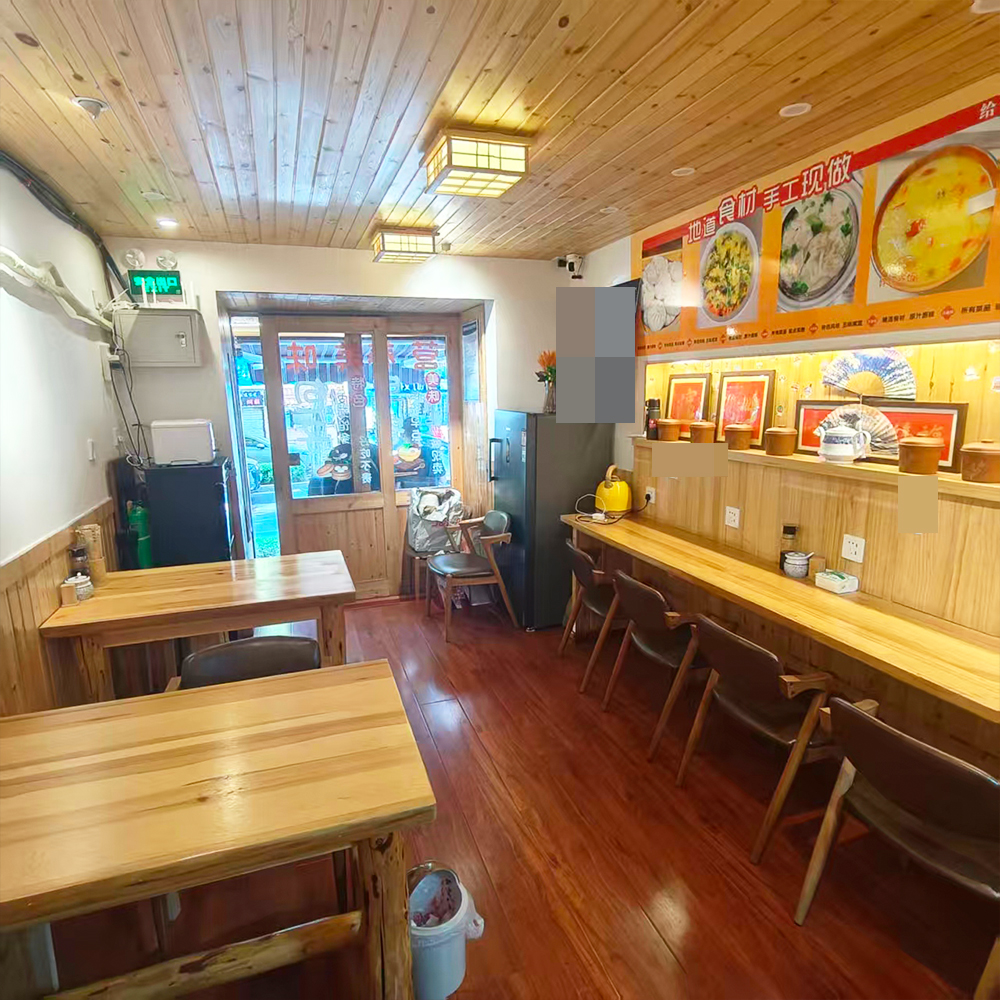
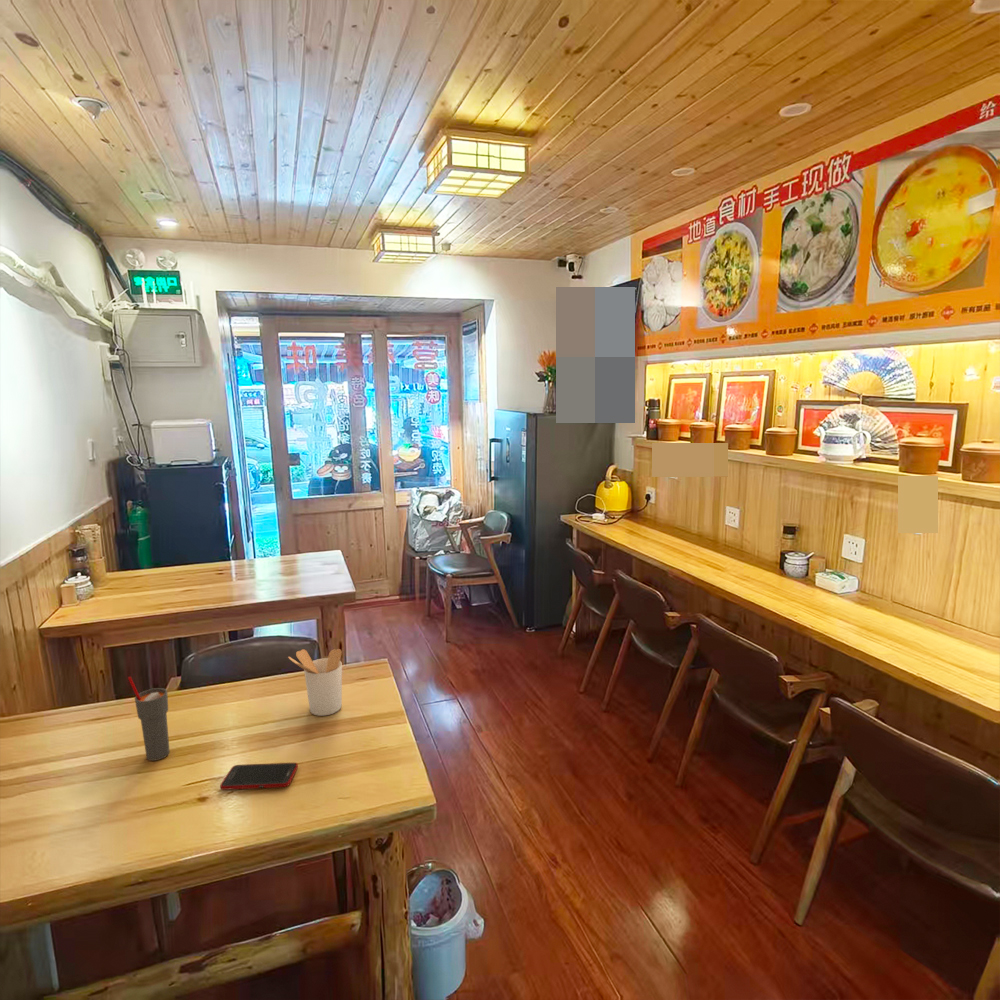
+ utensil holder (316, 680)
+ cell phone (260, 776)
+ cup (152, 715)
